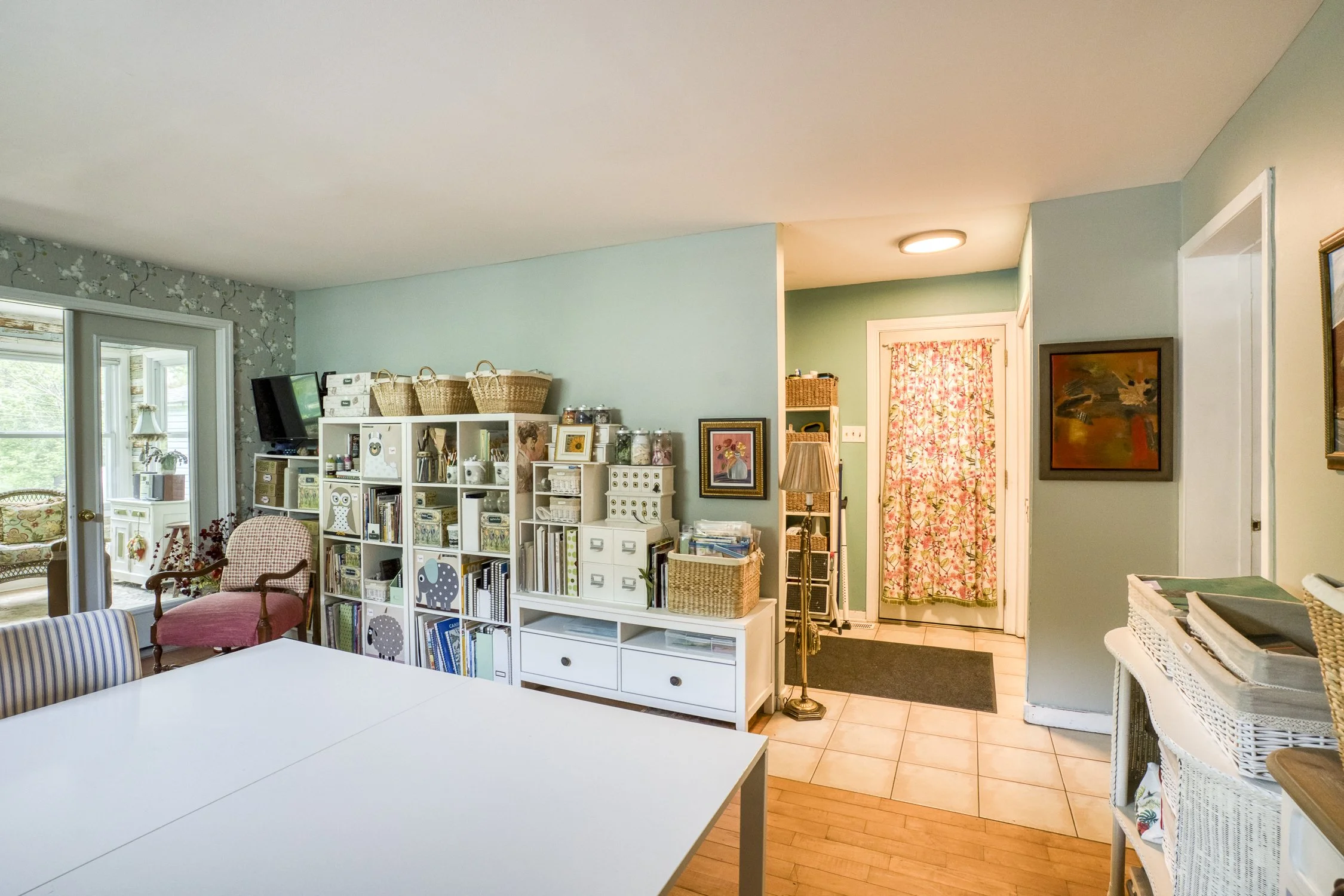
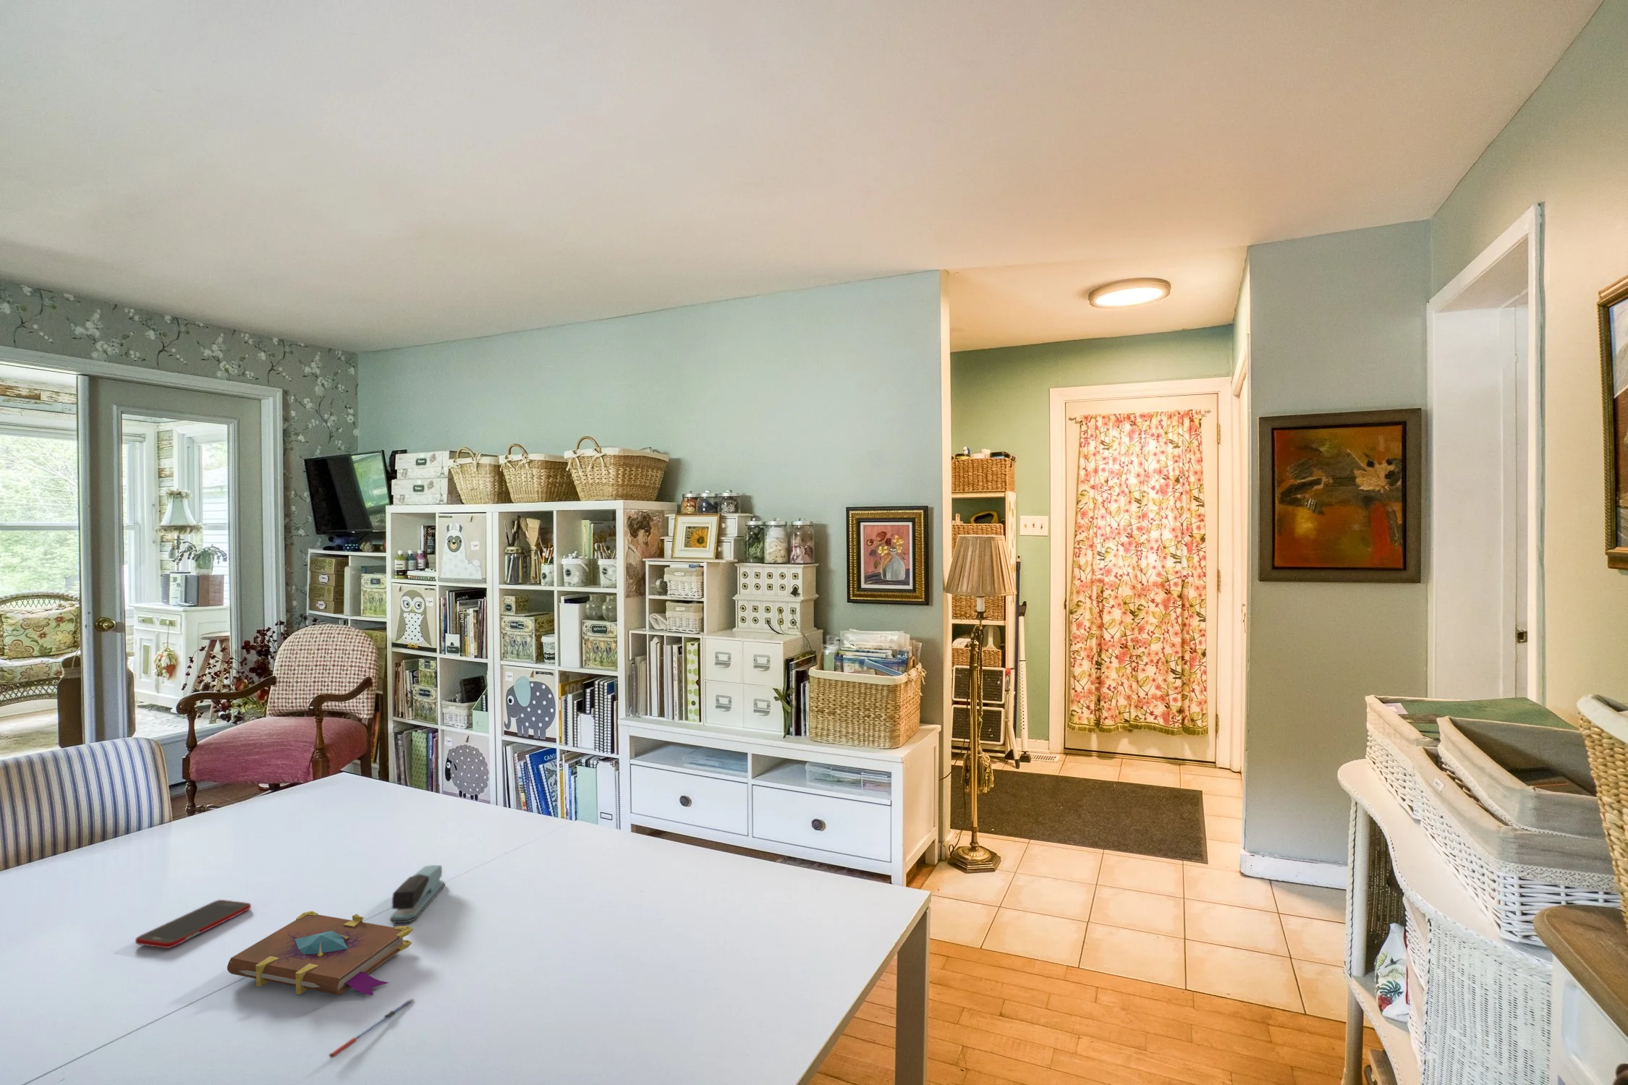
+ cell phone (195, 923)
+ pen (374, 1024)
+ stapler (418, 889)
+ book (336, 949)
